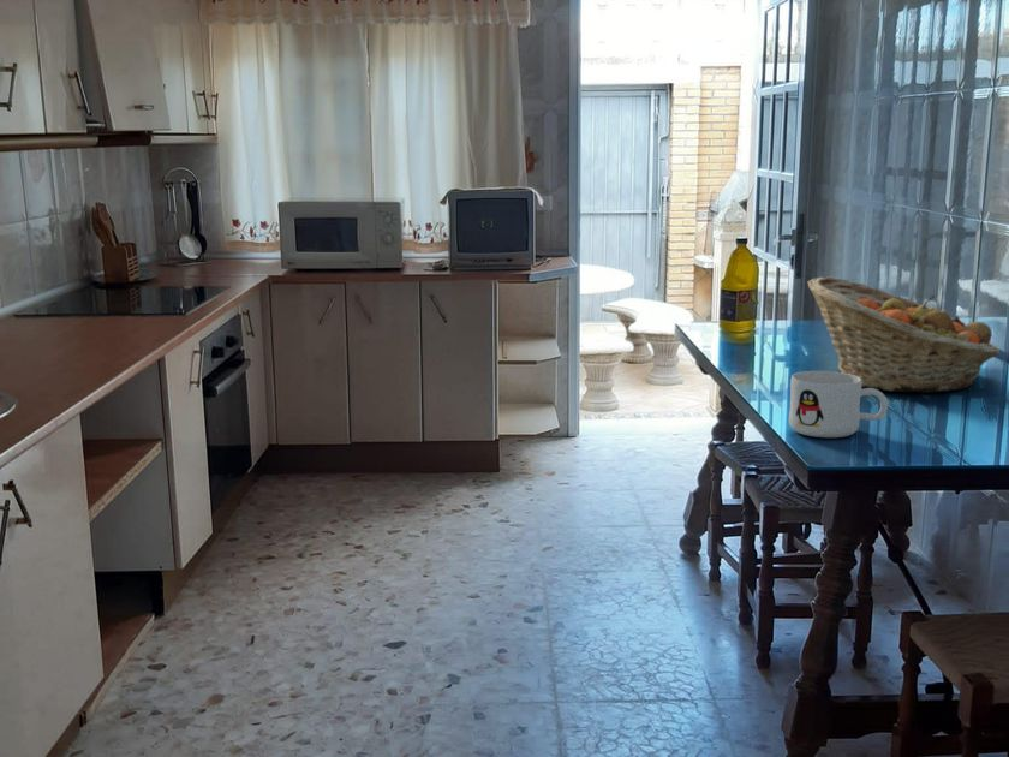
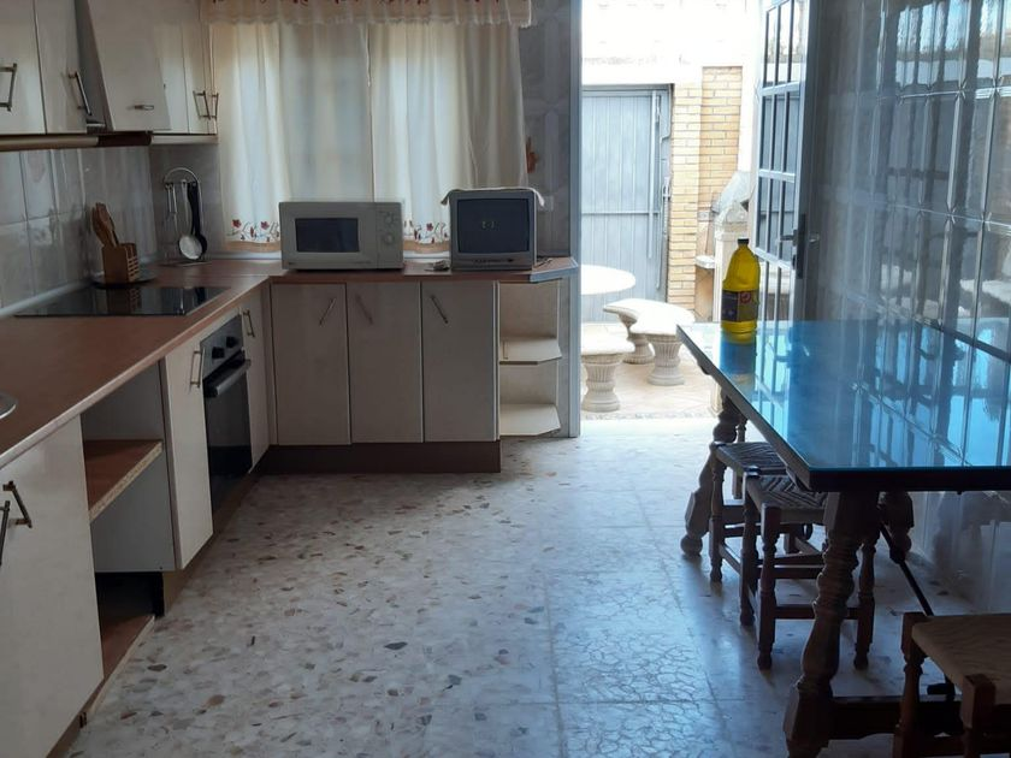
- mug (837, 404)
- fruit basket (898, 329)
